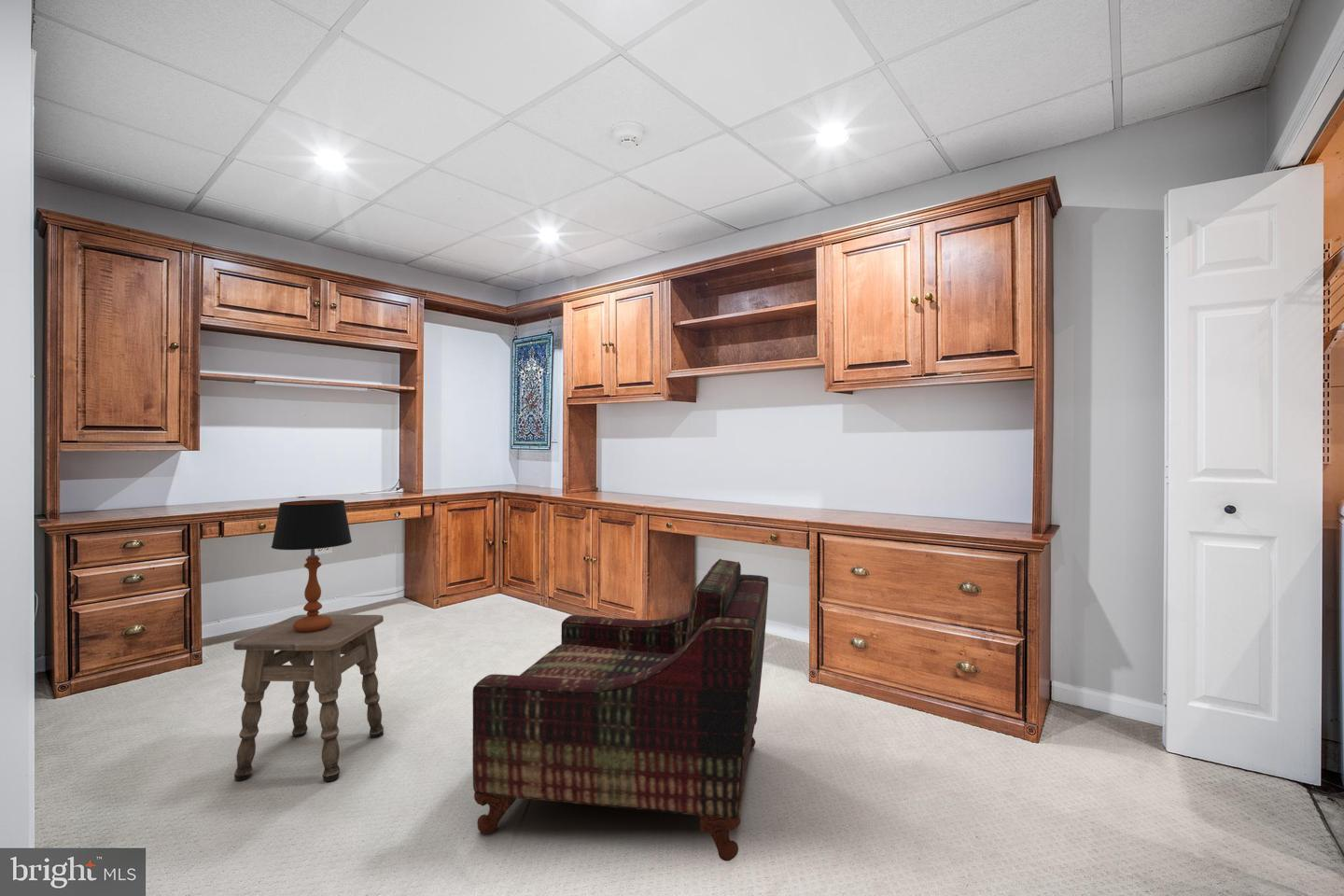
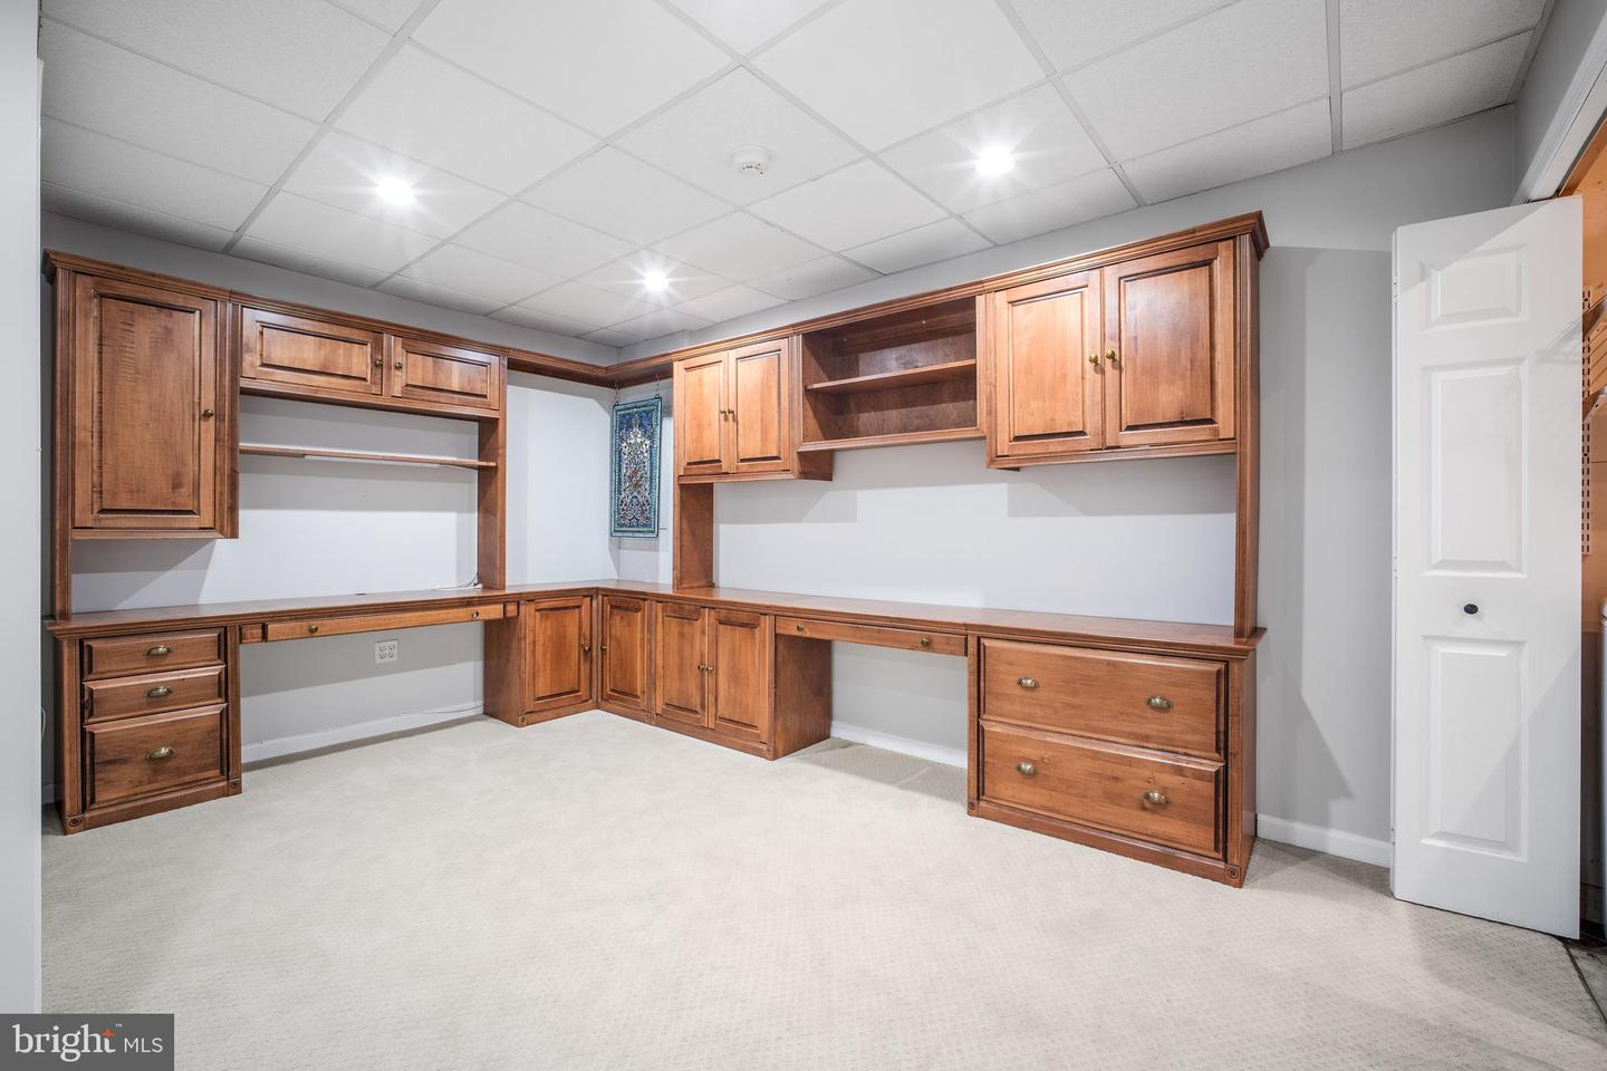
- table lamp (313, 565)
- armchair (638, 675)
- side table (315, 690)
